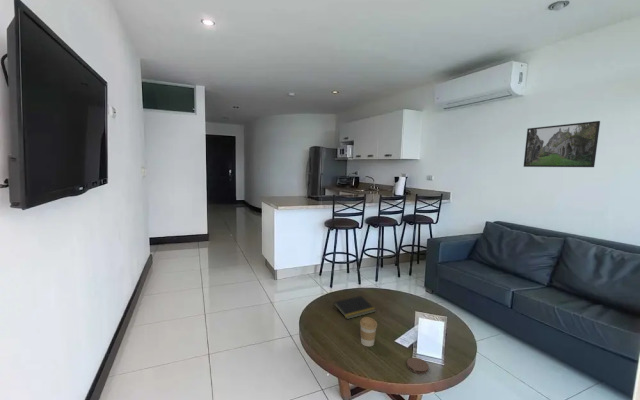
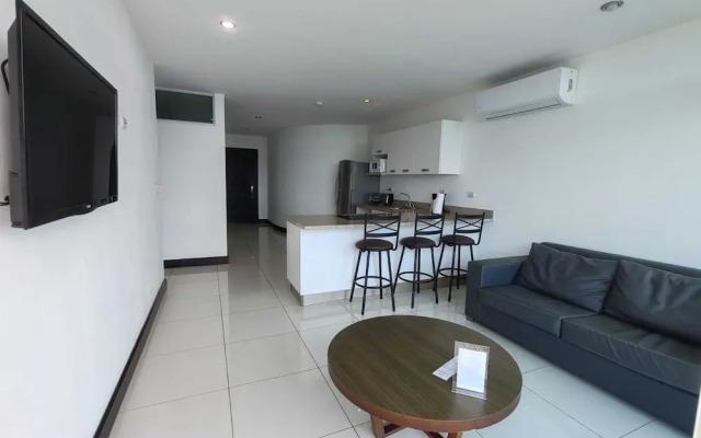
- coffee cup (368, 331)
- coaster (417, 365)
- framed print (557, 146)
- notepad (354, 306)
